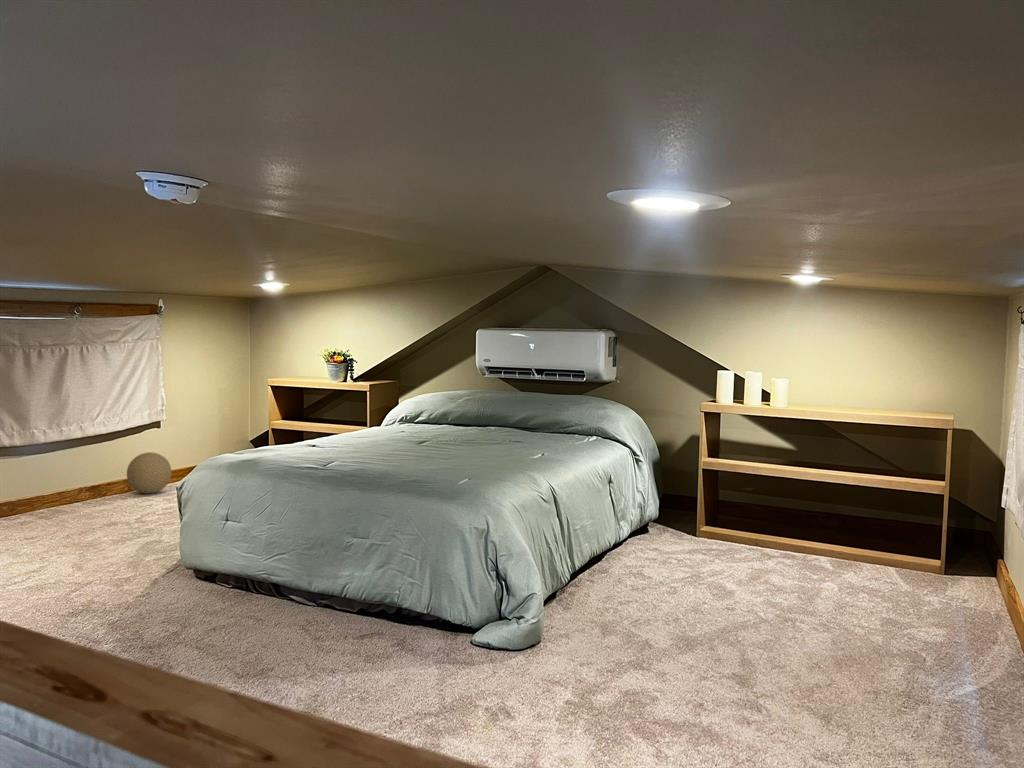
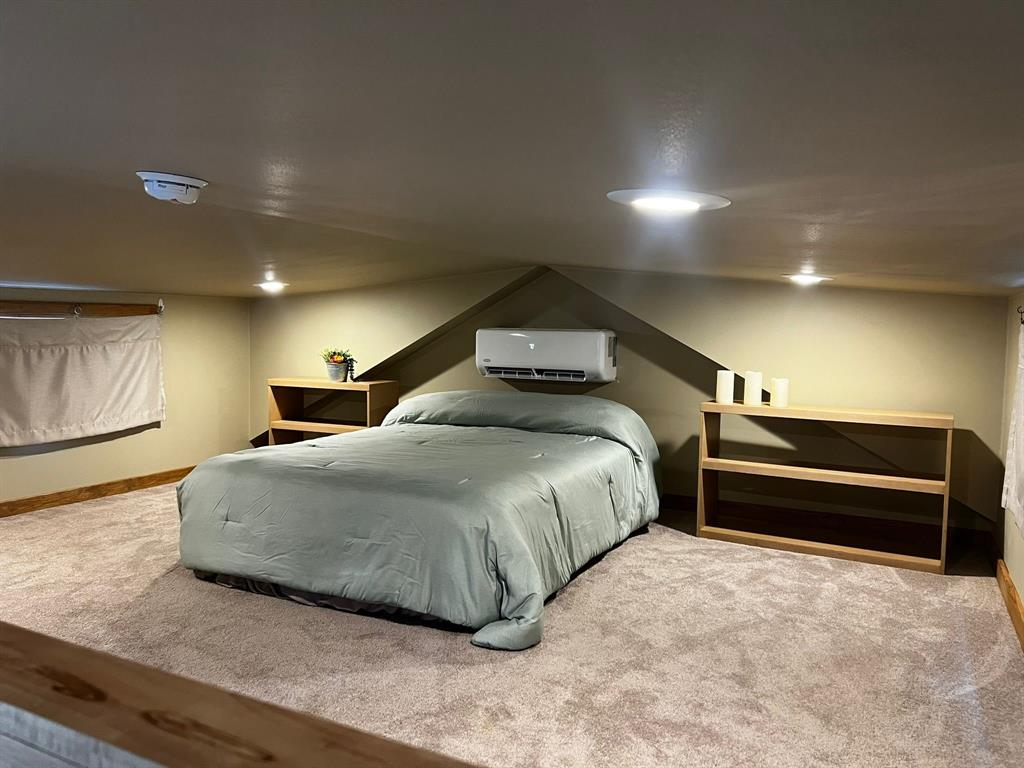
- decorative ball (149, 472)
